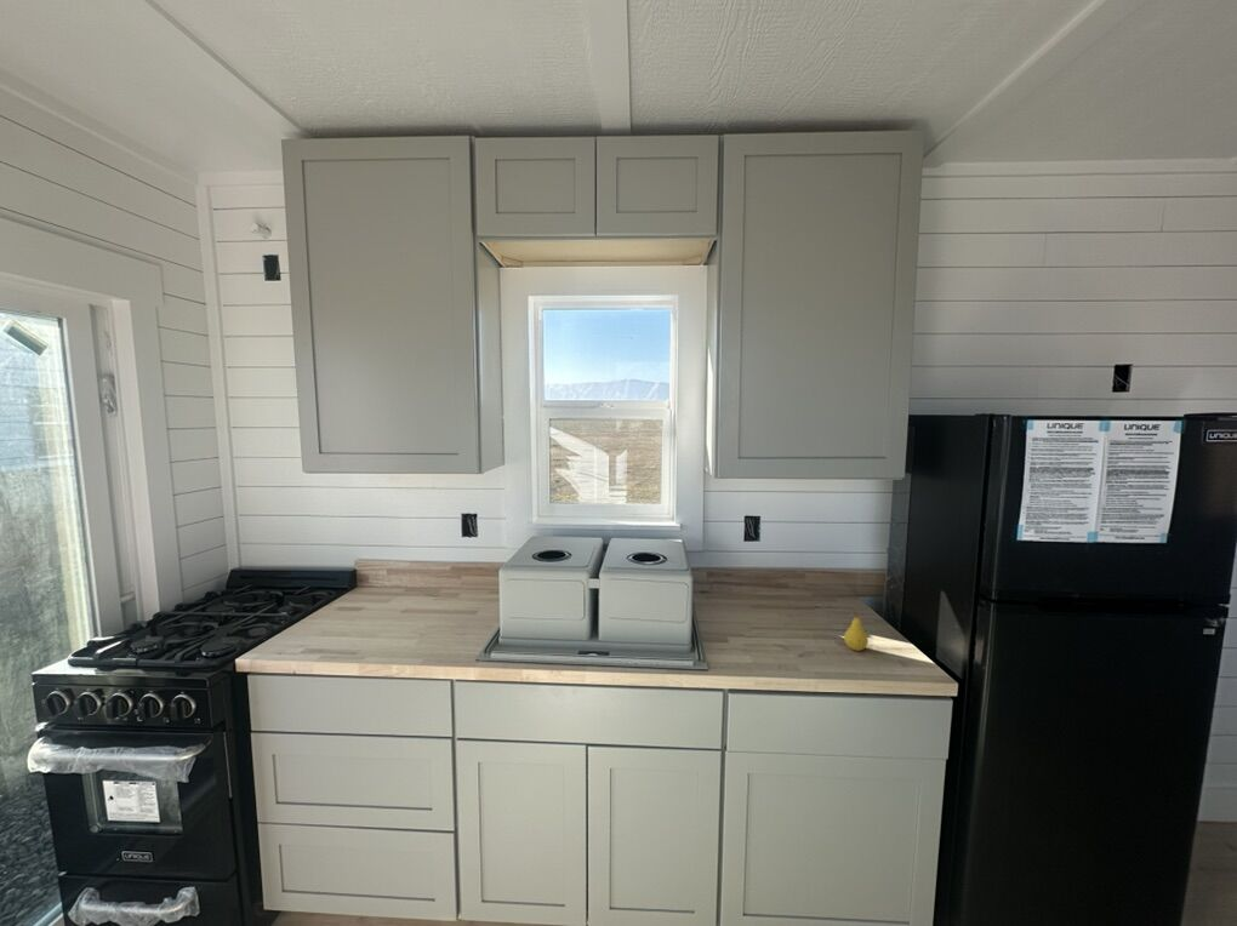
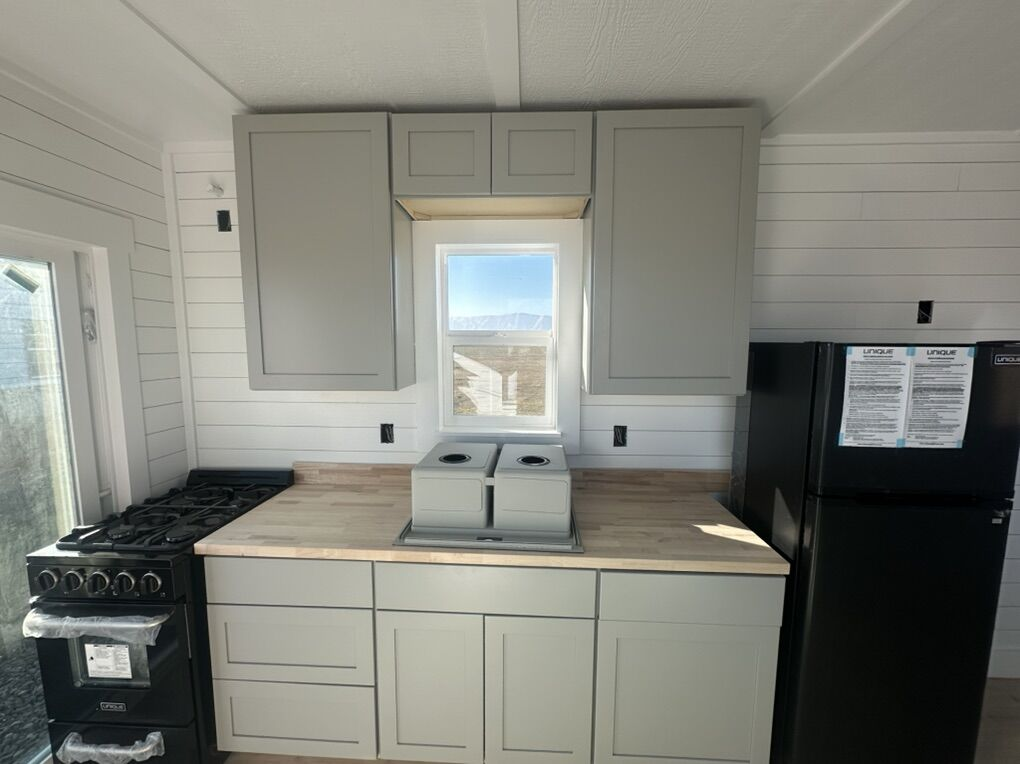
- fruit (856, 629)
